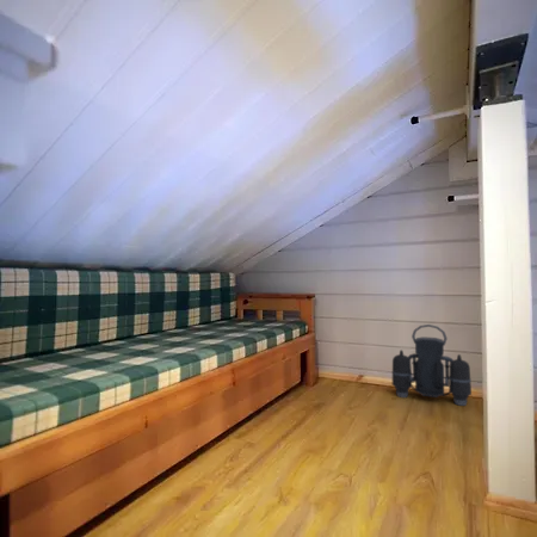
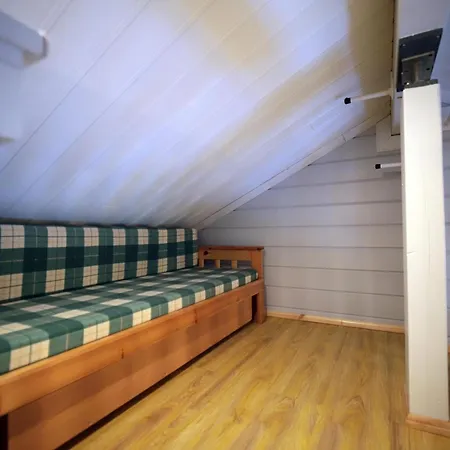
- backpack (428, 362)
